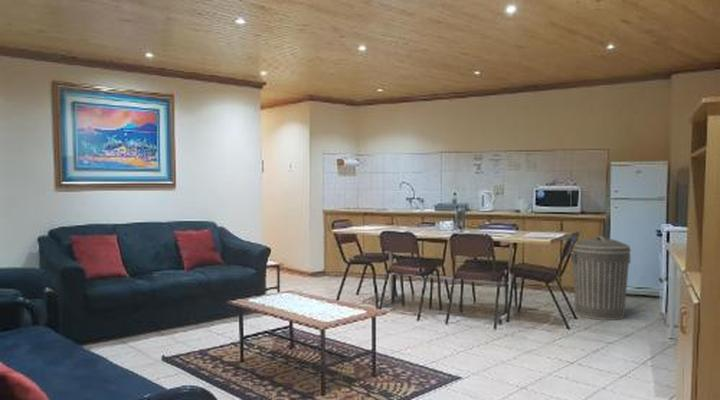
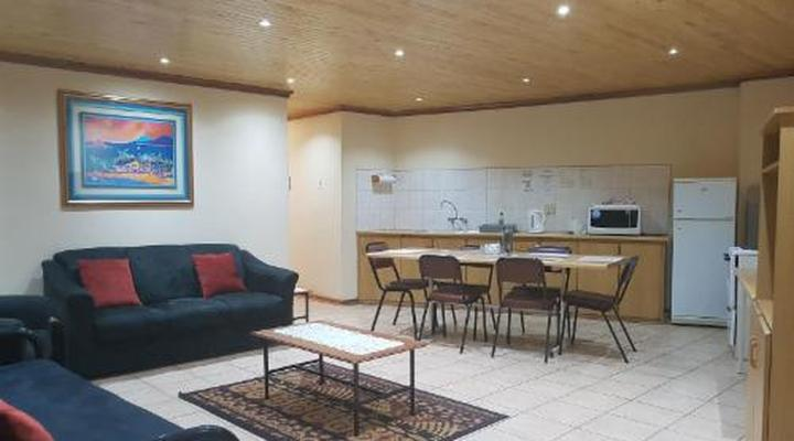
- trash can (600, 275)
